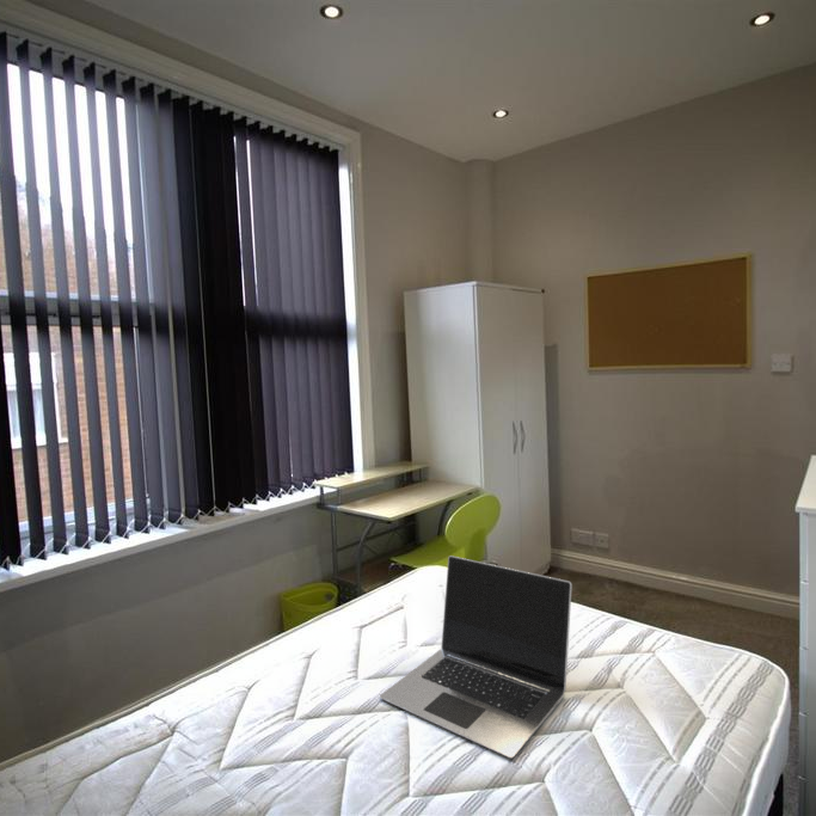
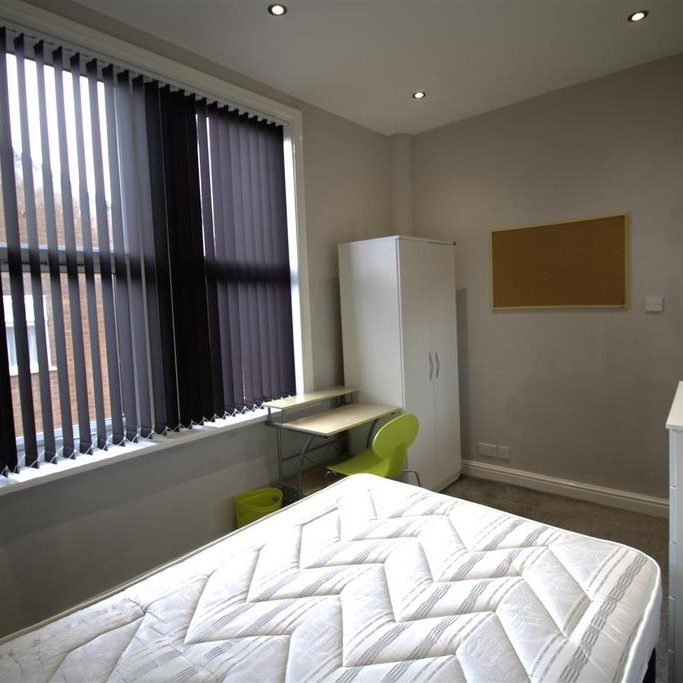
- laptop (474, 639)
